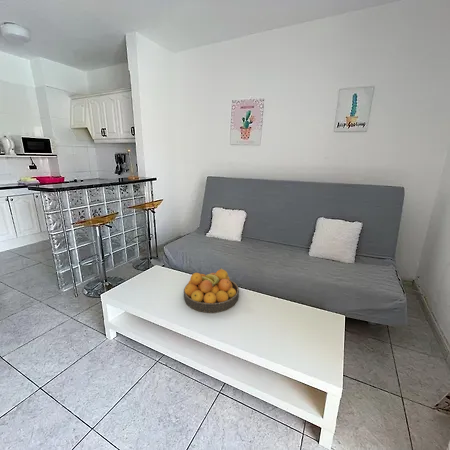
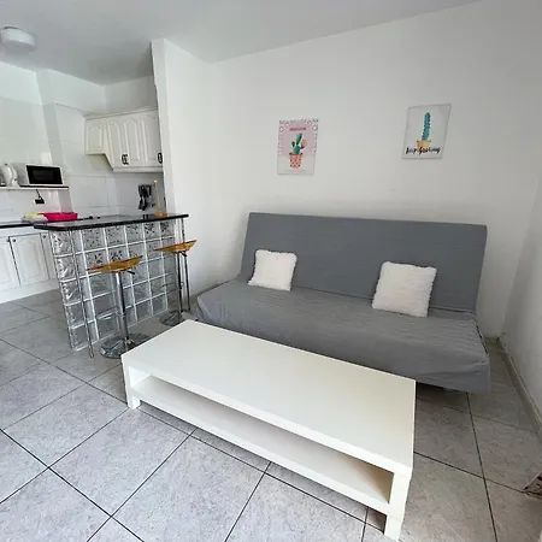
- fruit bowl (211, 285)
